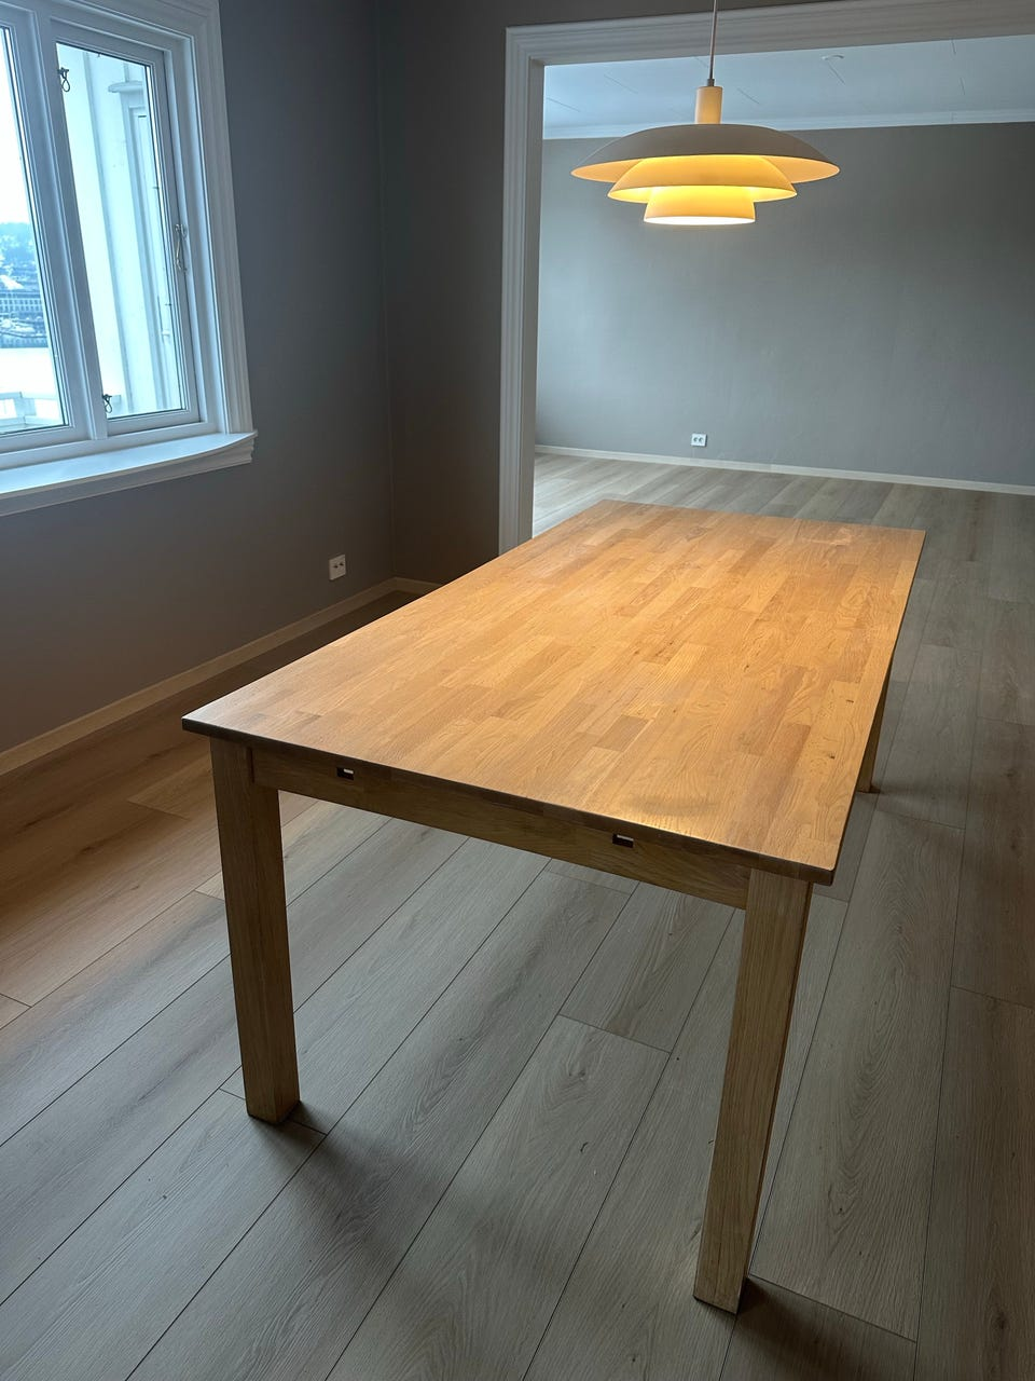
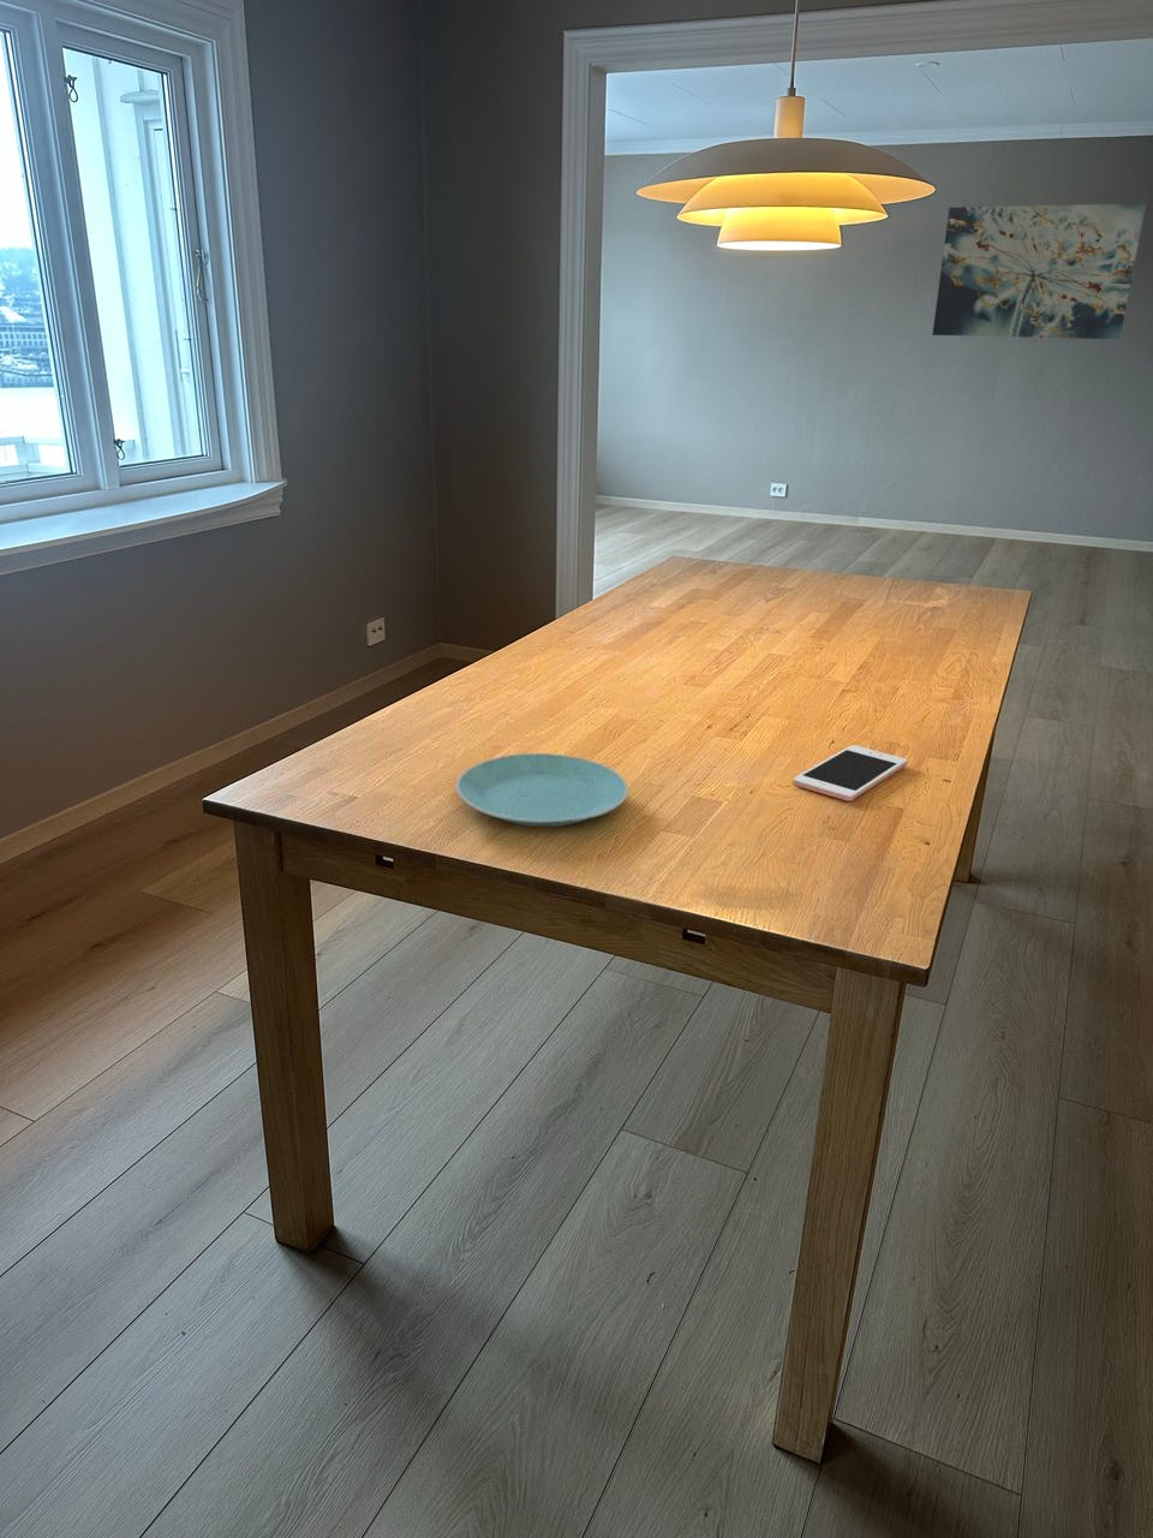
+ wall art (1033, 272)
+ cell phone (851, 771)
+ plate (541, 793)
